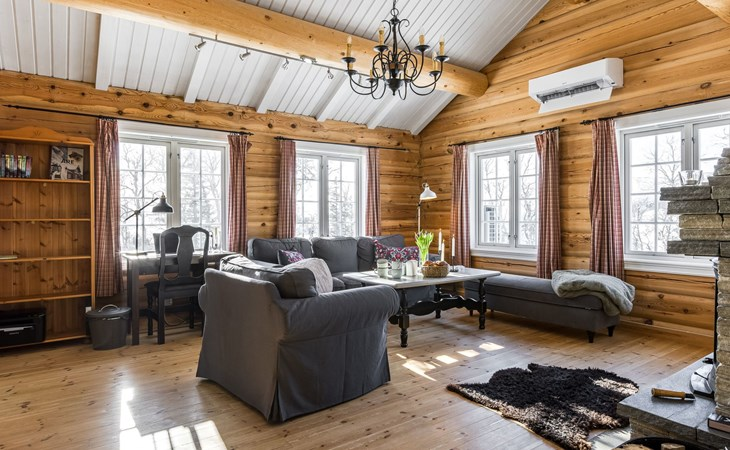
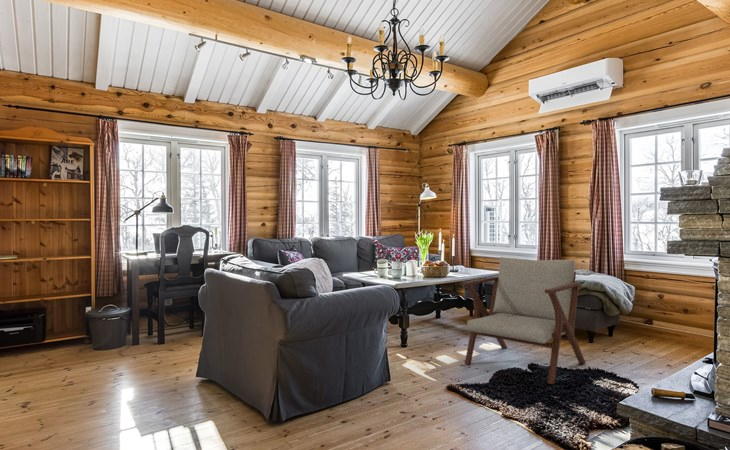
+ lounge chair (523, 311)
